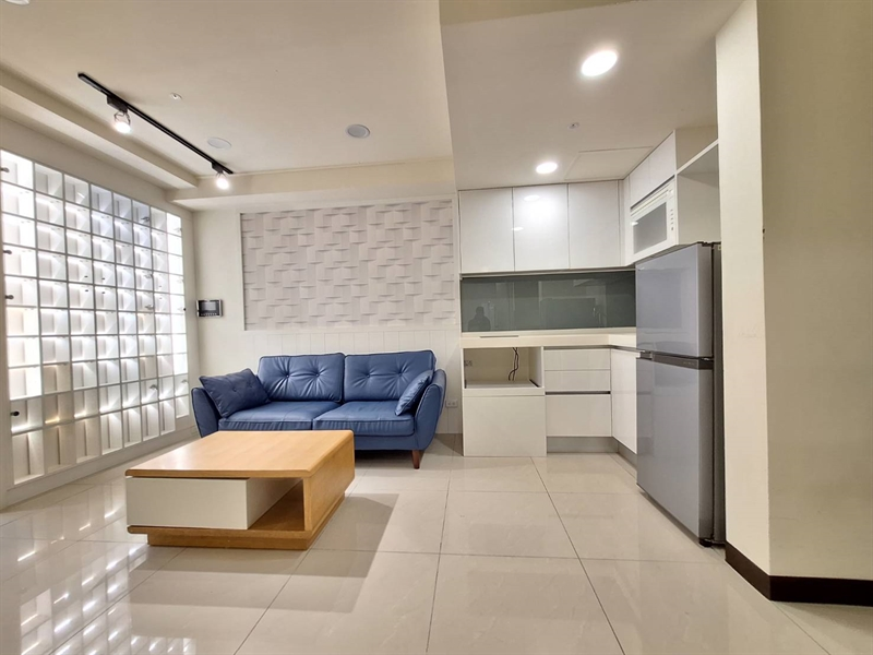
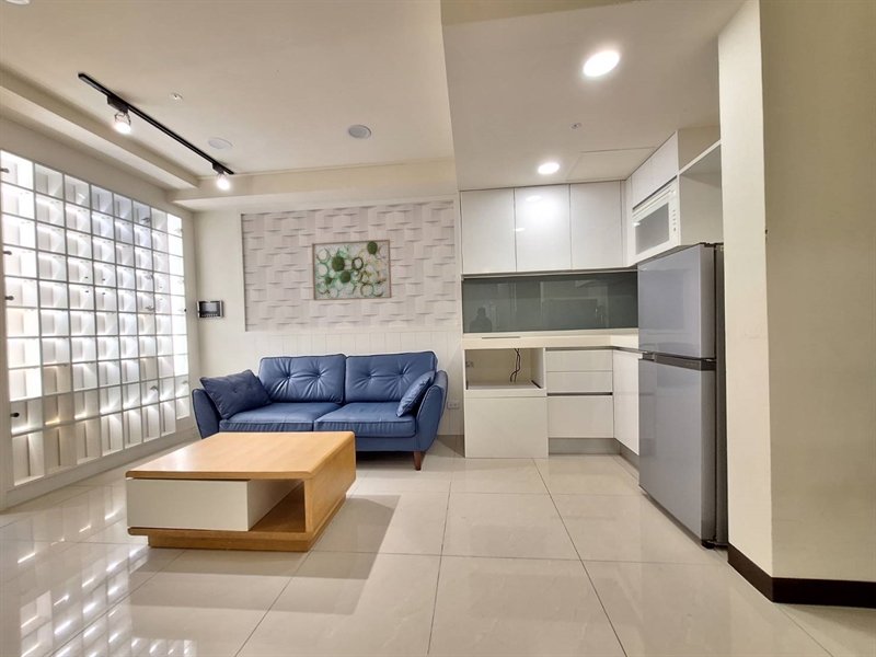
+ wall art (350, 269)
